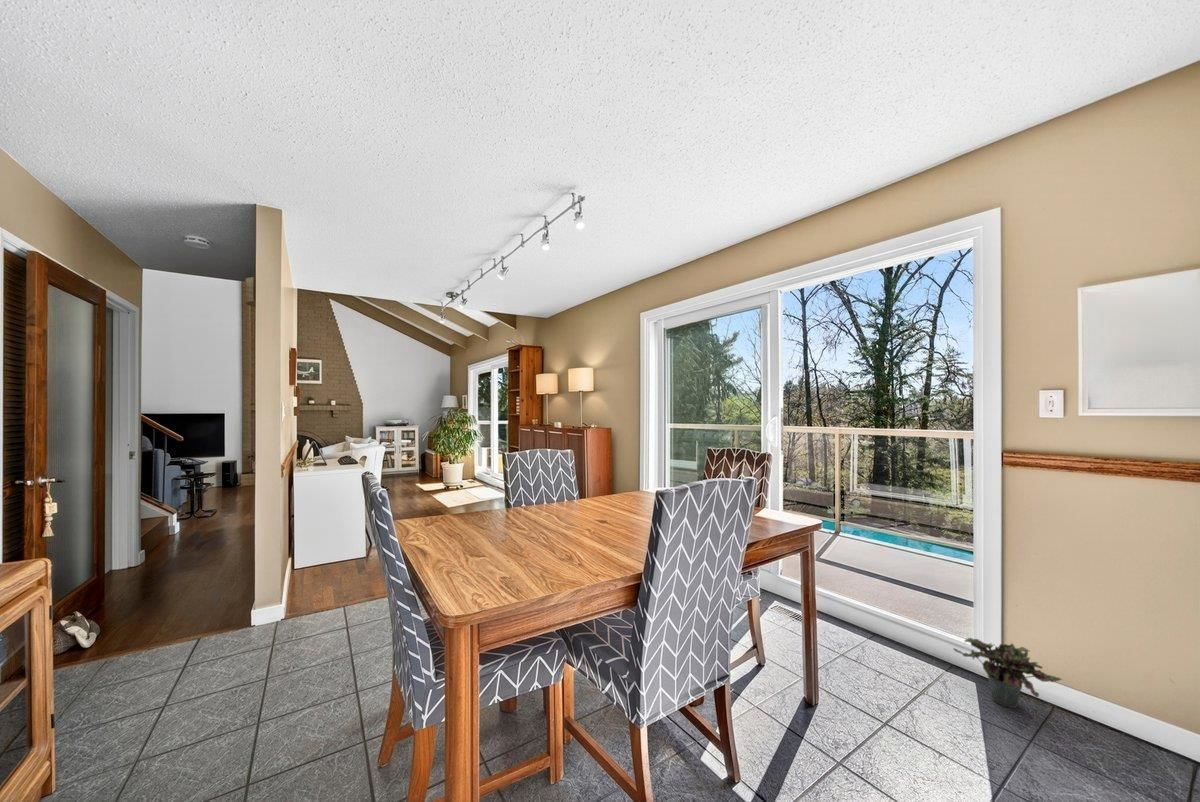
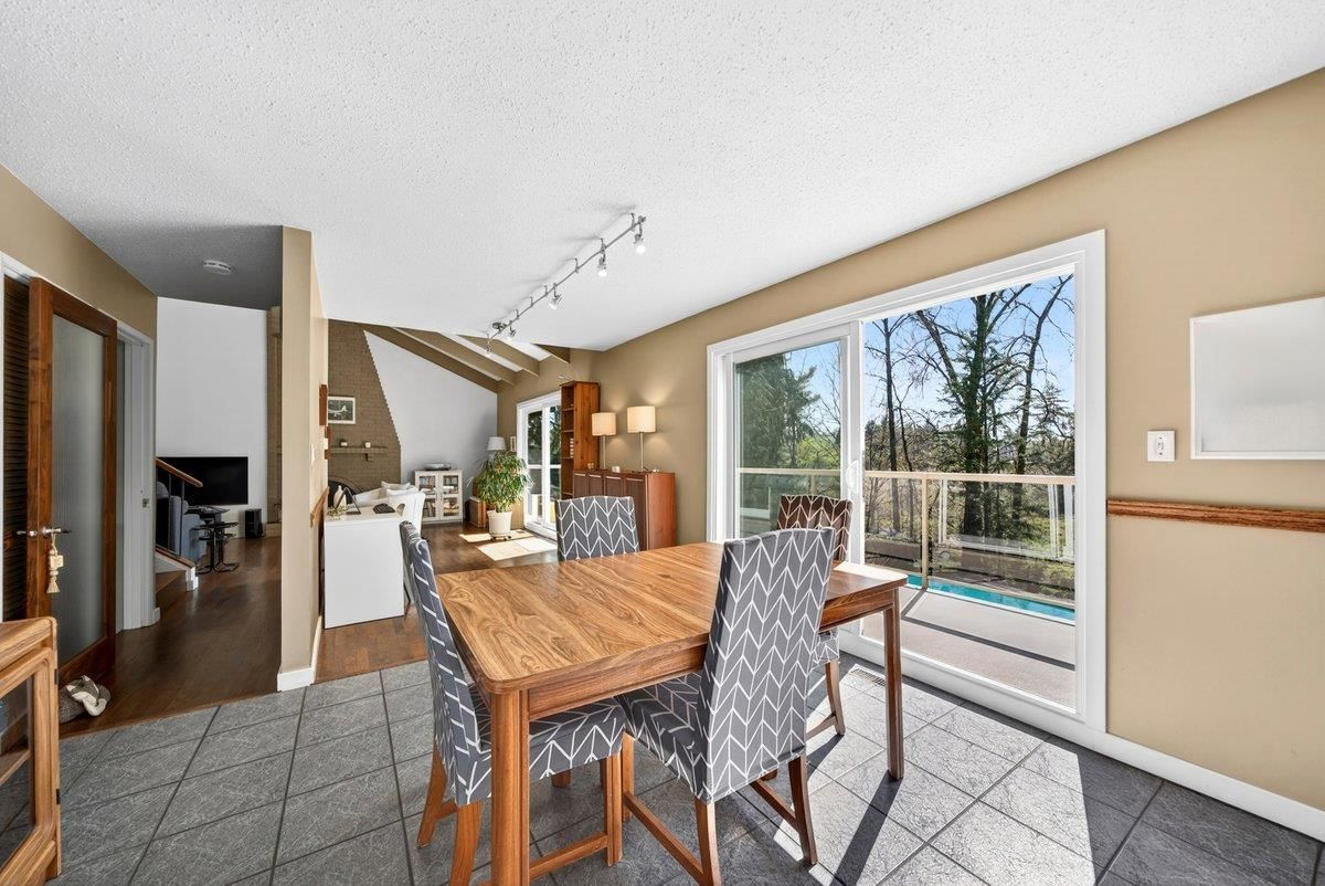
- potted plant (1004, 673)
